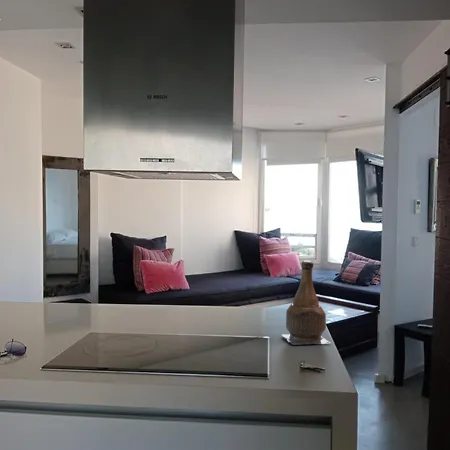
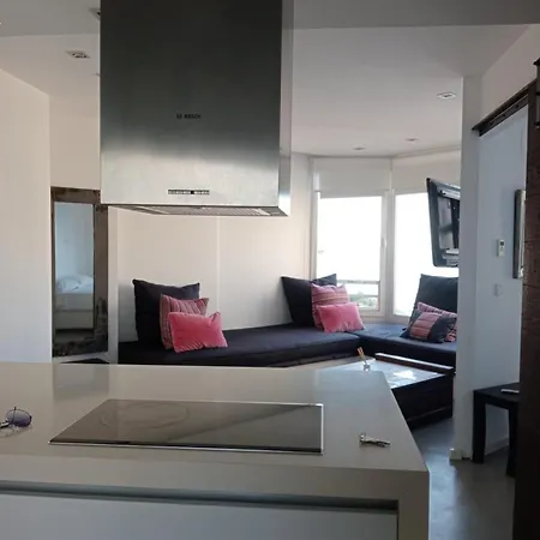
- bottle (306, 300)
